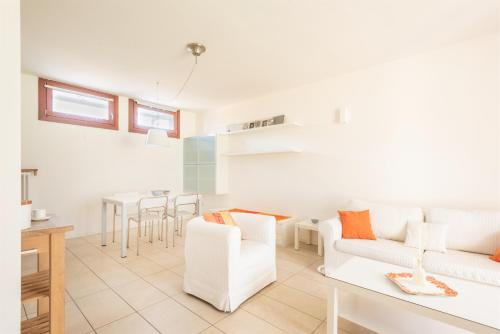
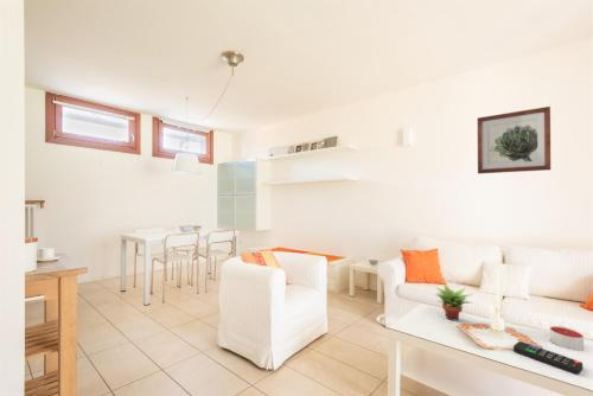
+ succulent plant (453, 302)
+ candle (566, 337)
+ remote control (546, 356)
+ wall art (511, 142)
